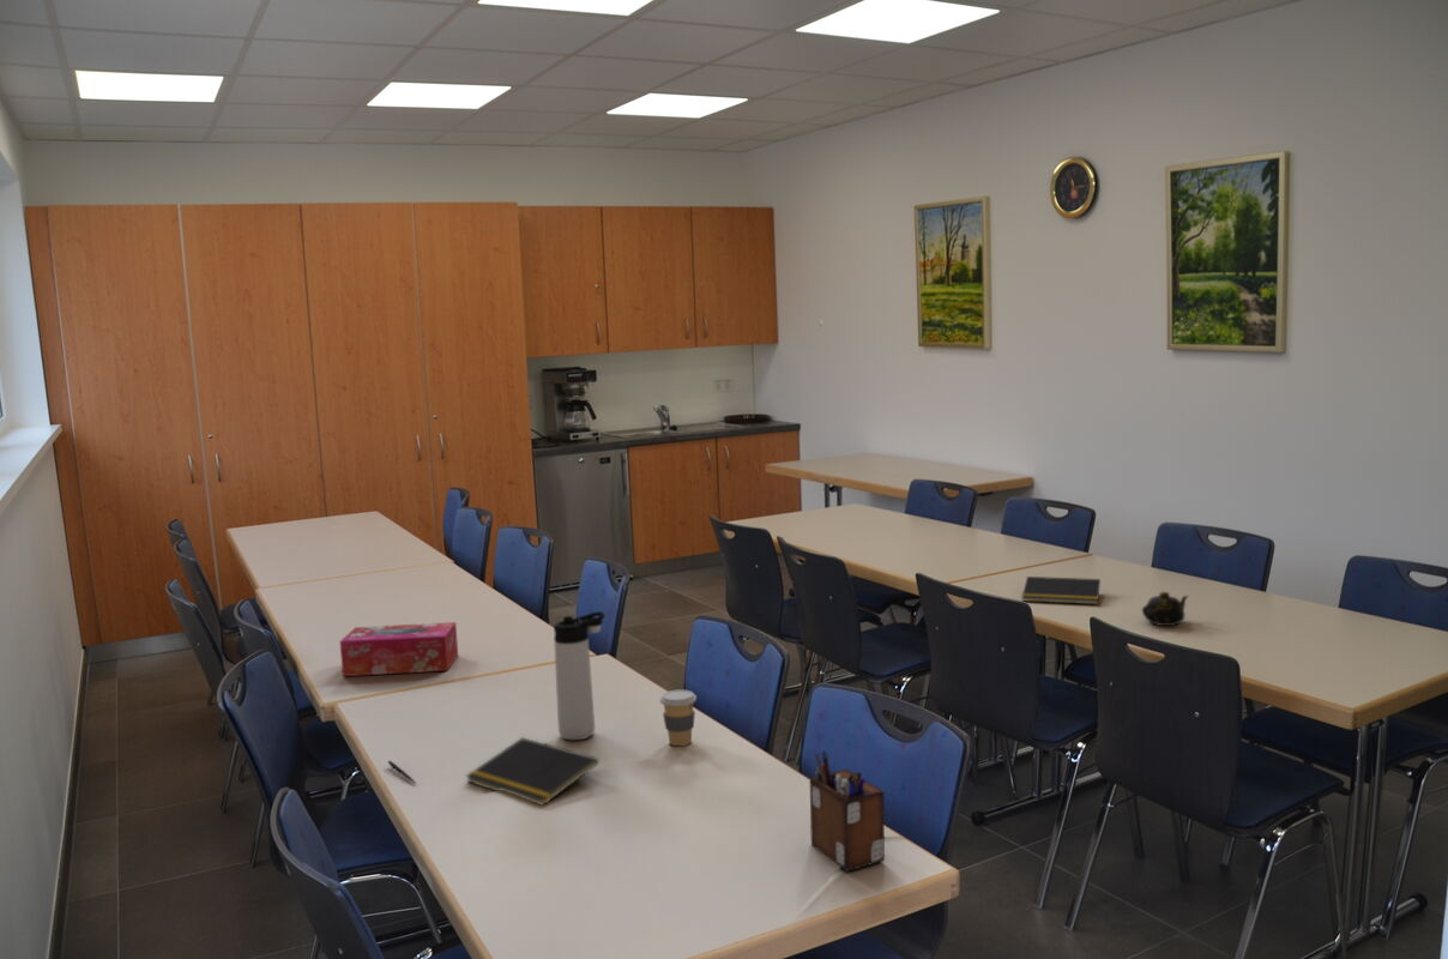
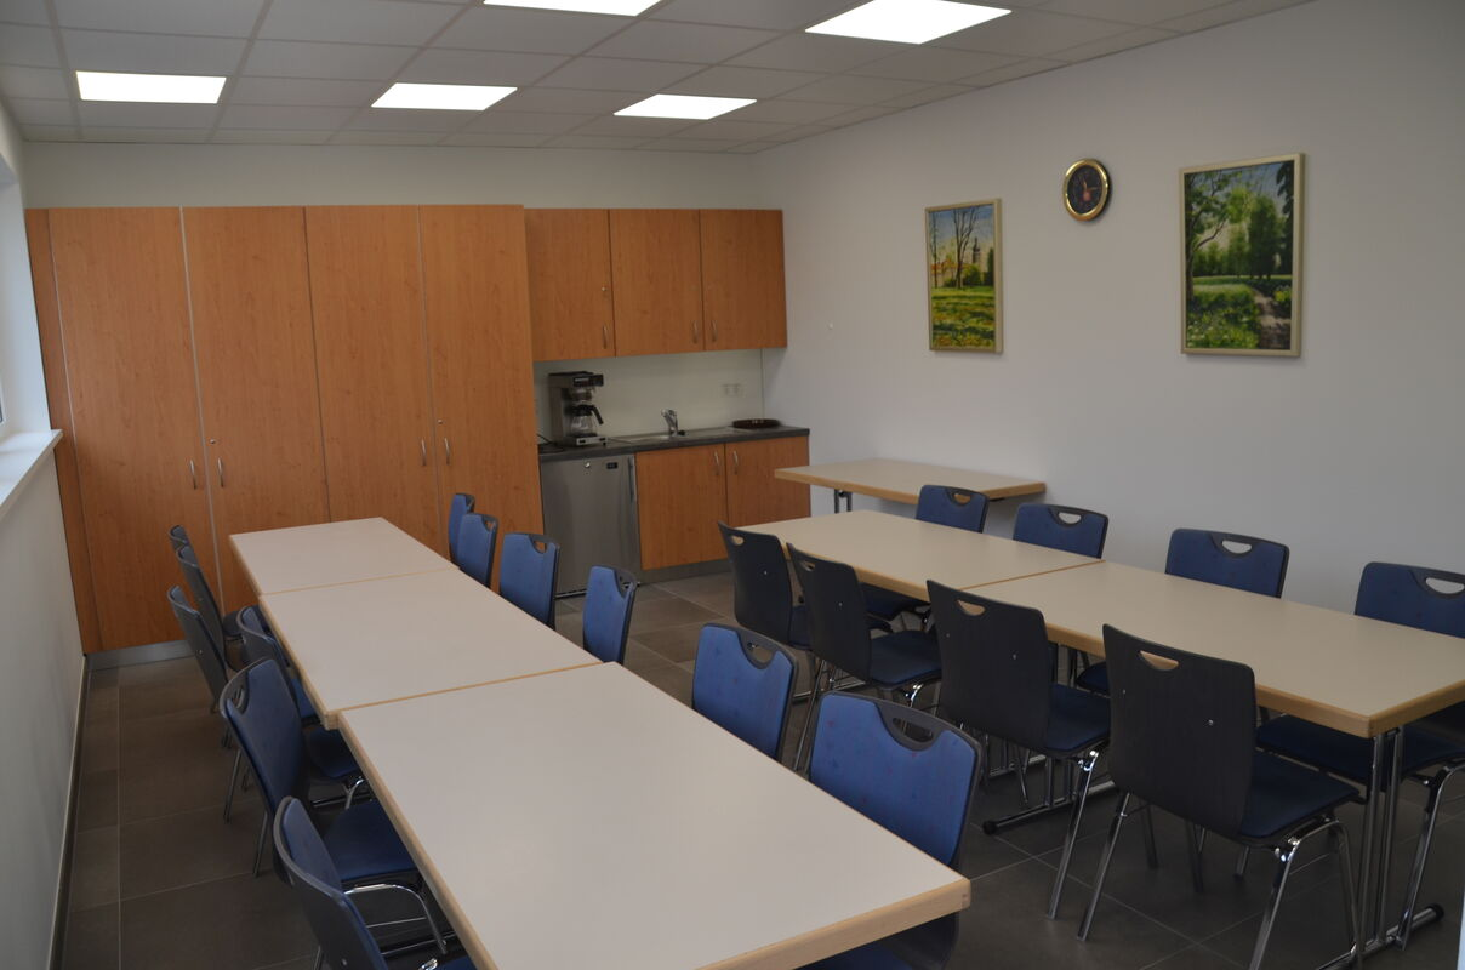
- coffee cup (678, 718)
- teapot (1165, 607)
- tissue box (400, 649)
- notepad (1061, 590)
- pen (402, 772)
- thermos bottle (581, 675)
- desk organizer (846, 806)
- notepad (531, 770)
